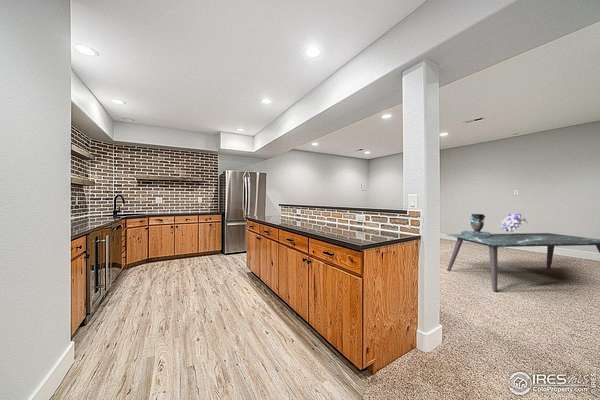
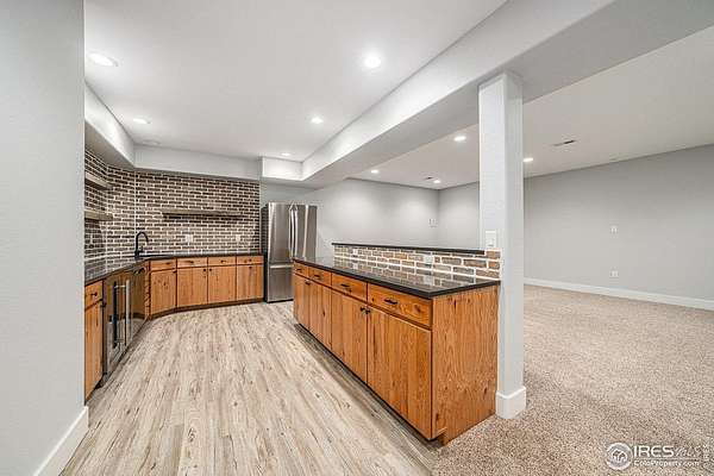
- dining table (525, 246)
- decorative urn (476, 224)
- bouquet (515, 224)
